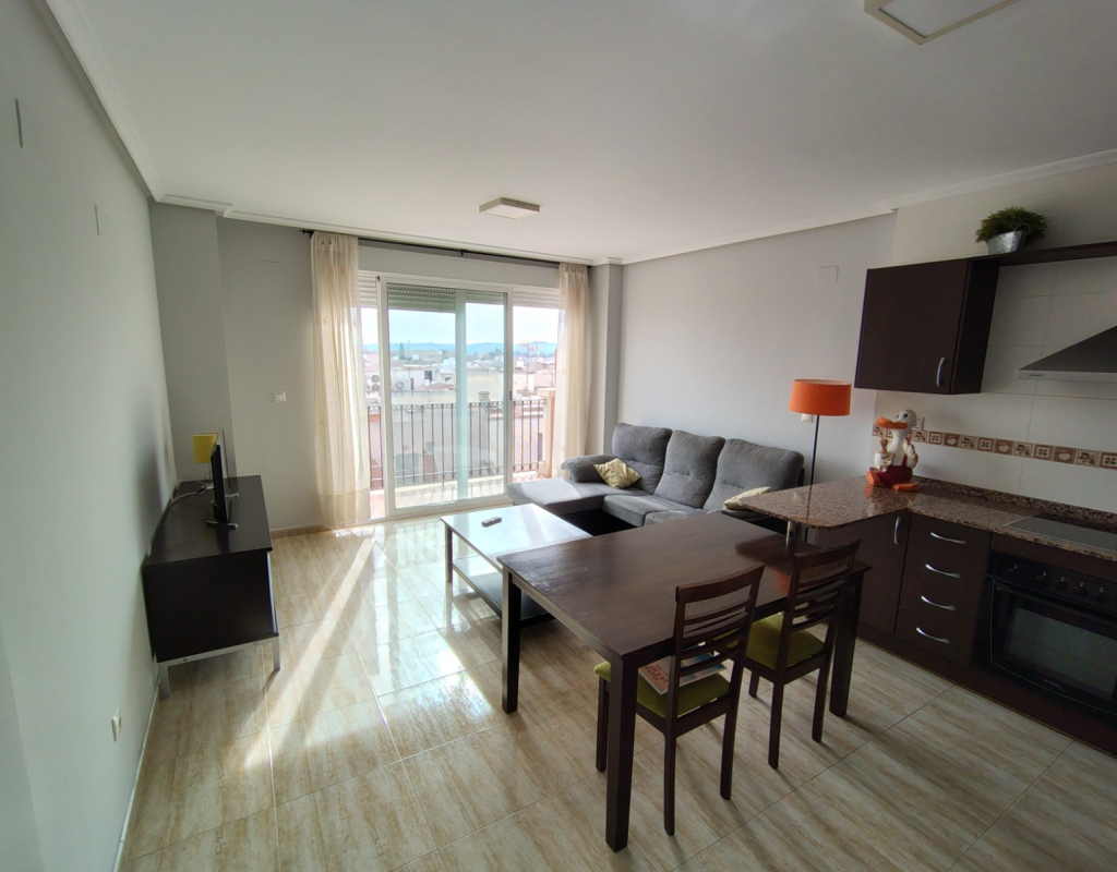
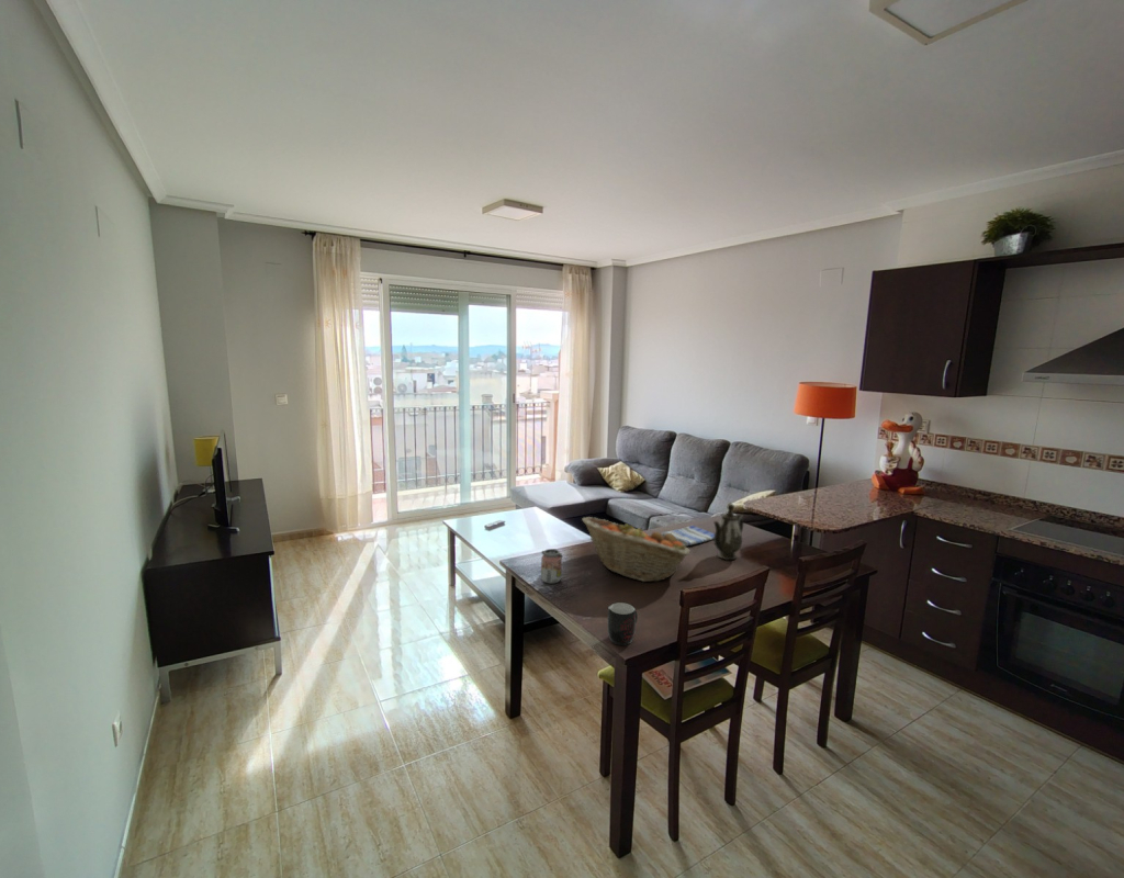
+ teapot (728, 530)
+ mug (625, 622)
+ beverage can (551, 565)
+ fruit basket (633, 543)
+ dish towel (689, 534)
